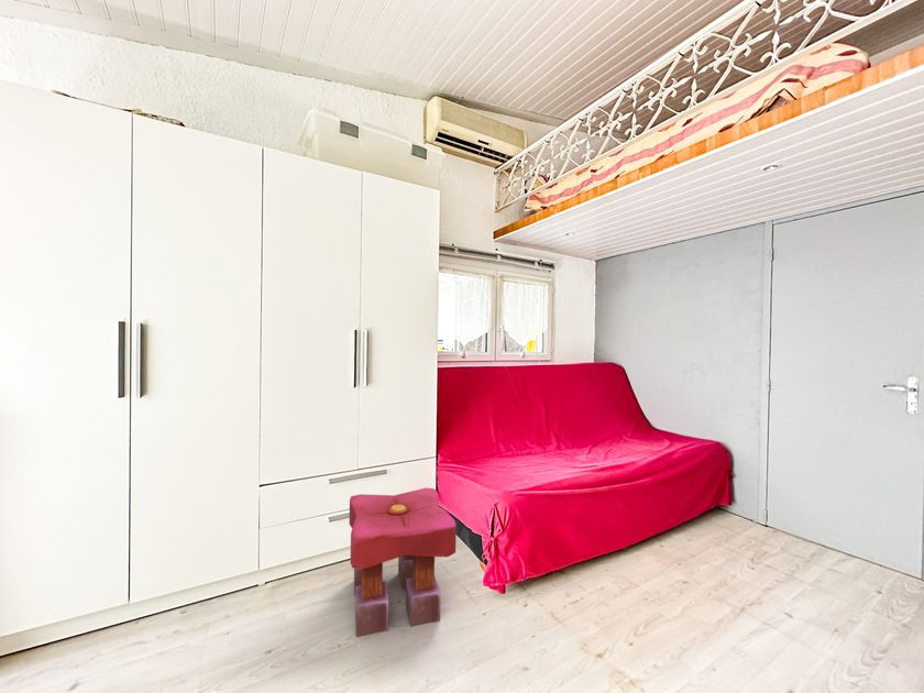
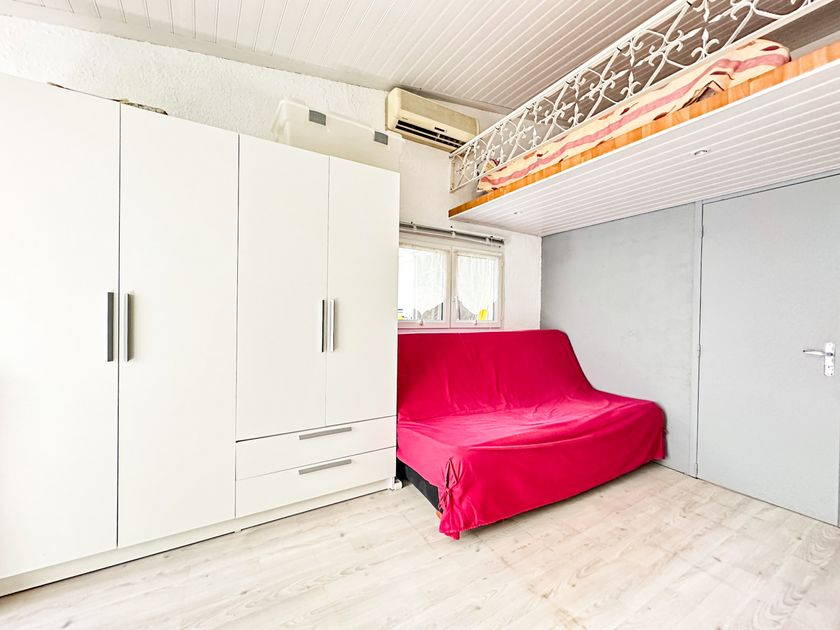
- stool (398, 553)
